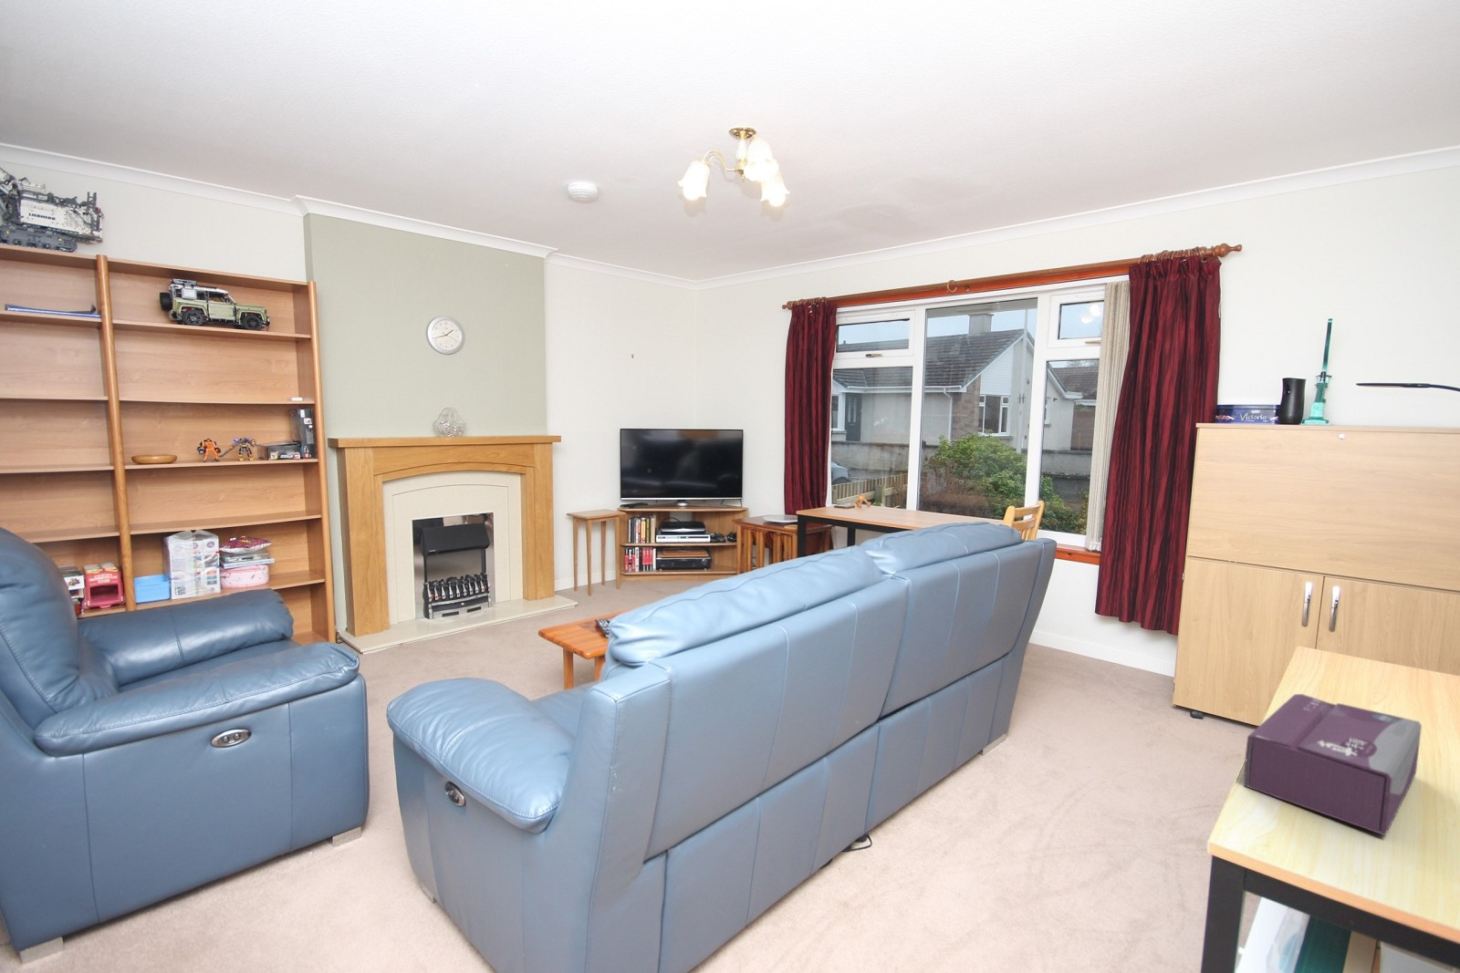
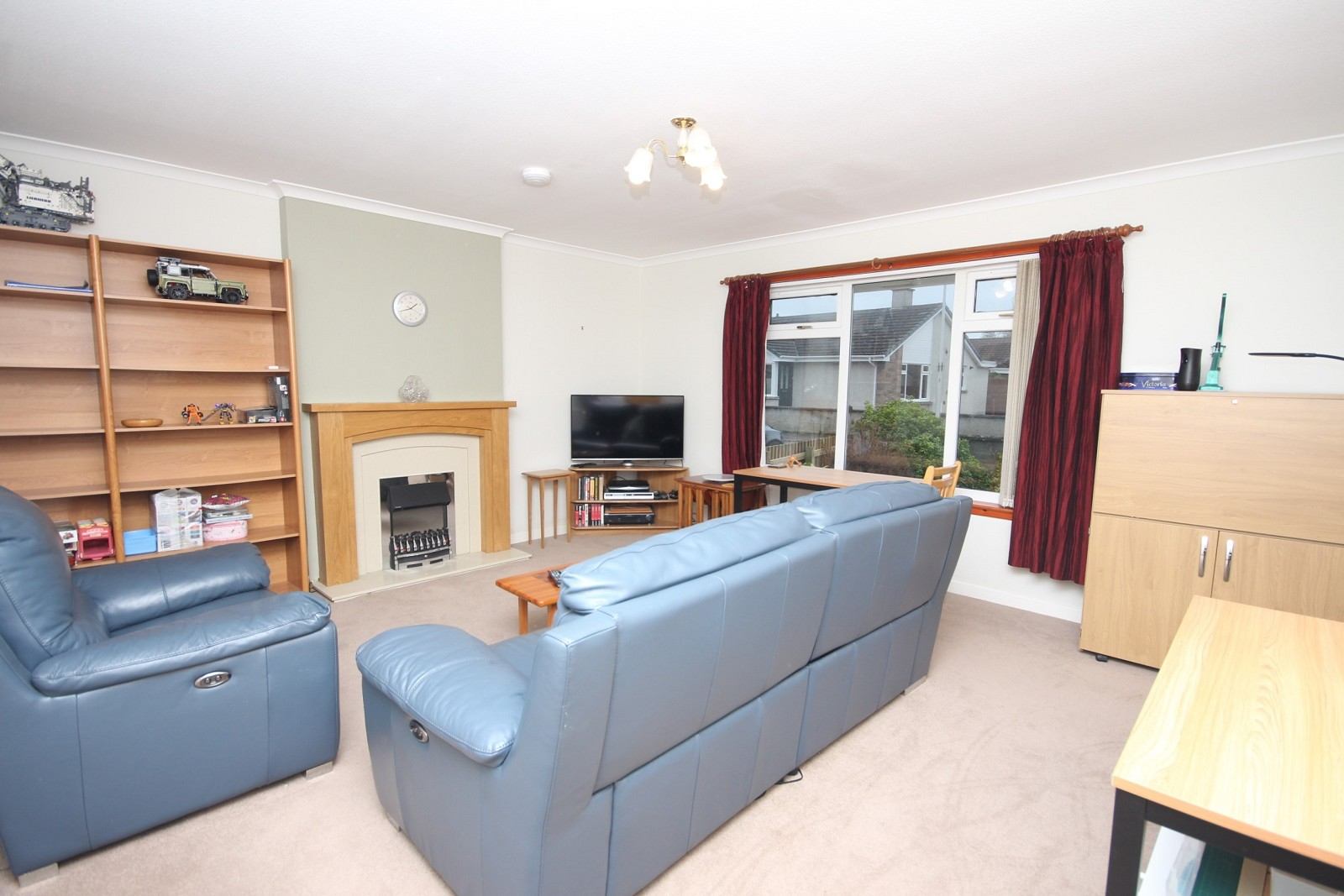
- tissue box (1333, 754)
